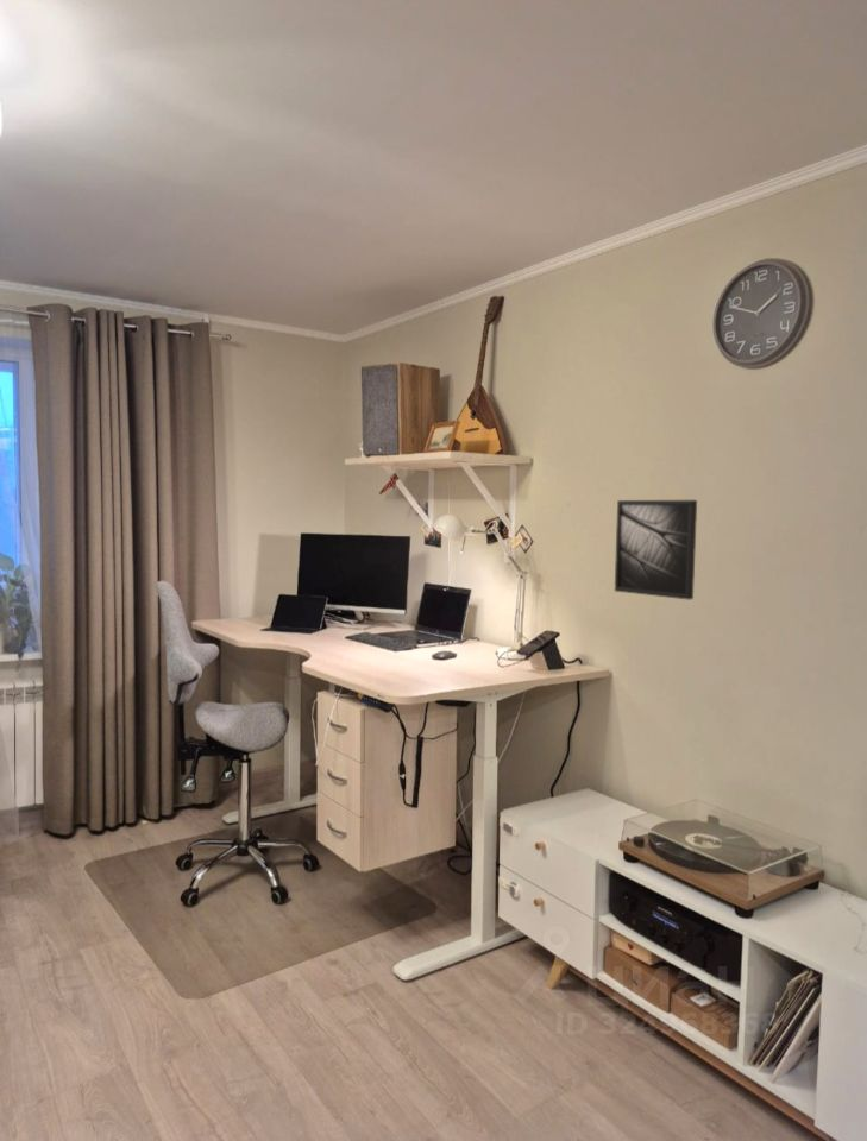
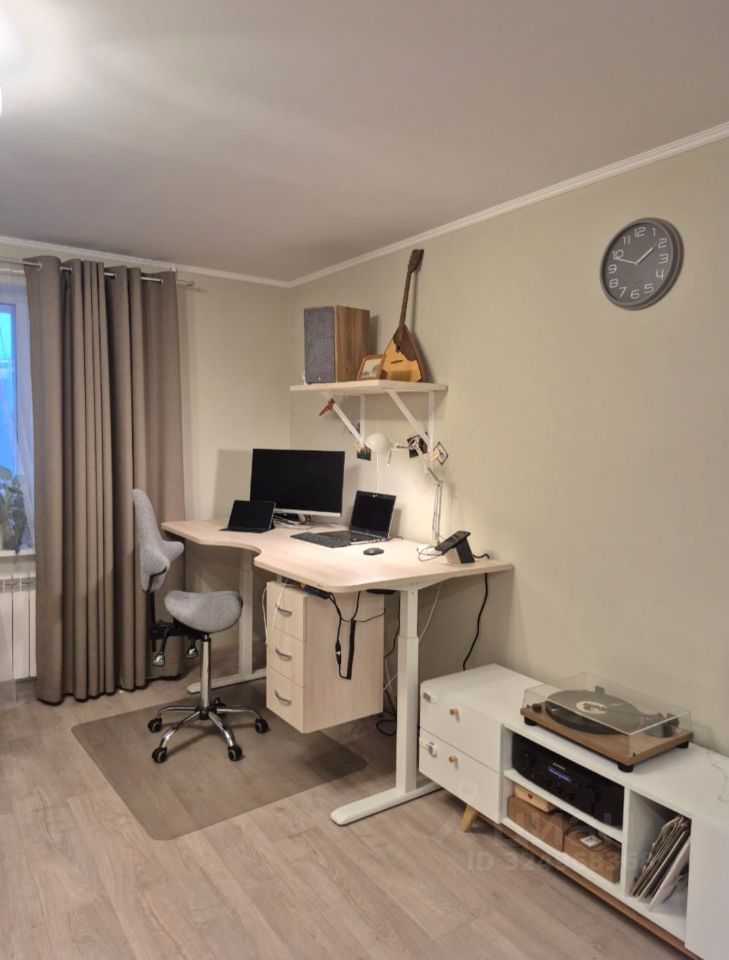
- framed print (653, 547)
